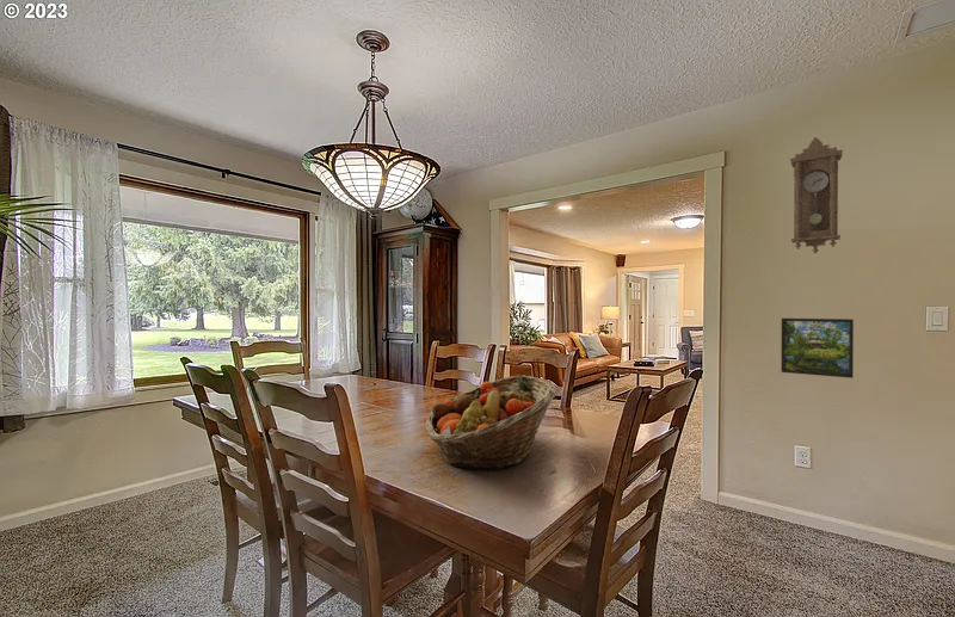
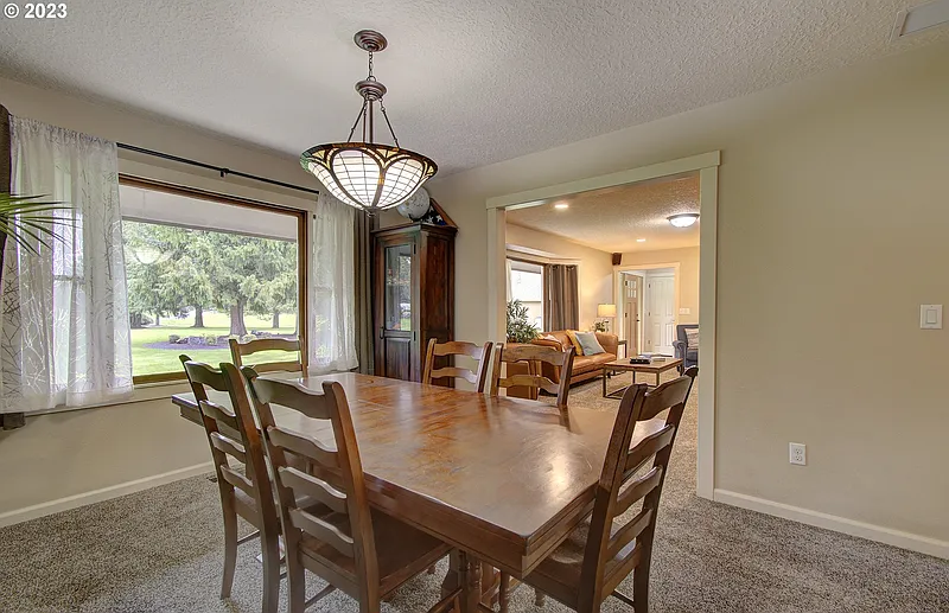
- fruit basket (489, 415)
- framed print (815, 346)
- pendulum clock (815, 197)
